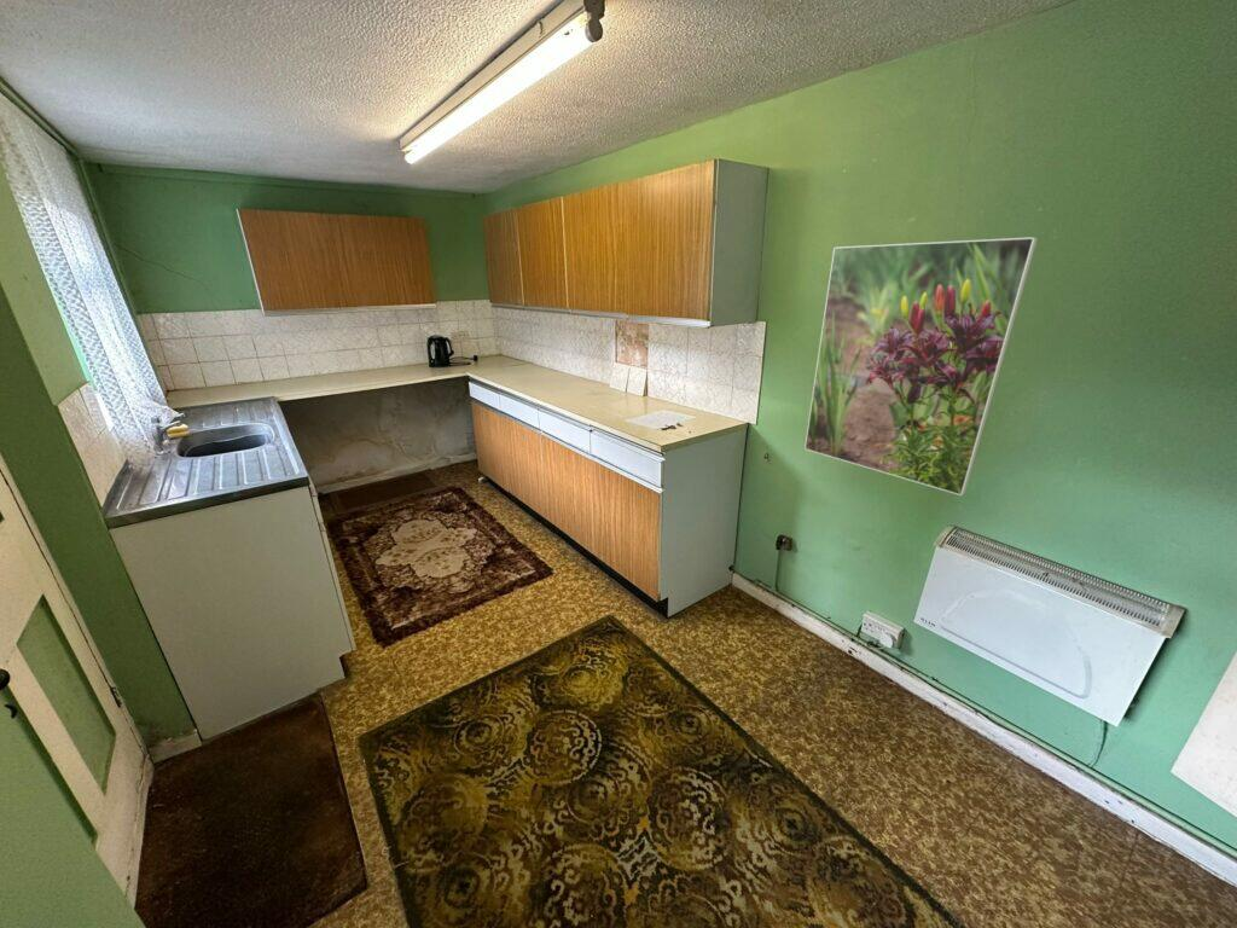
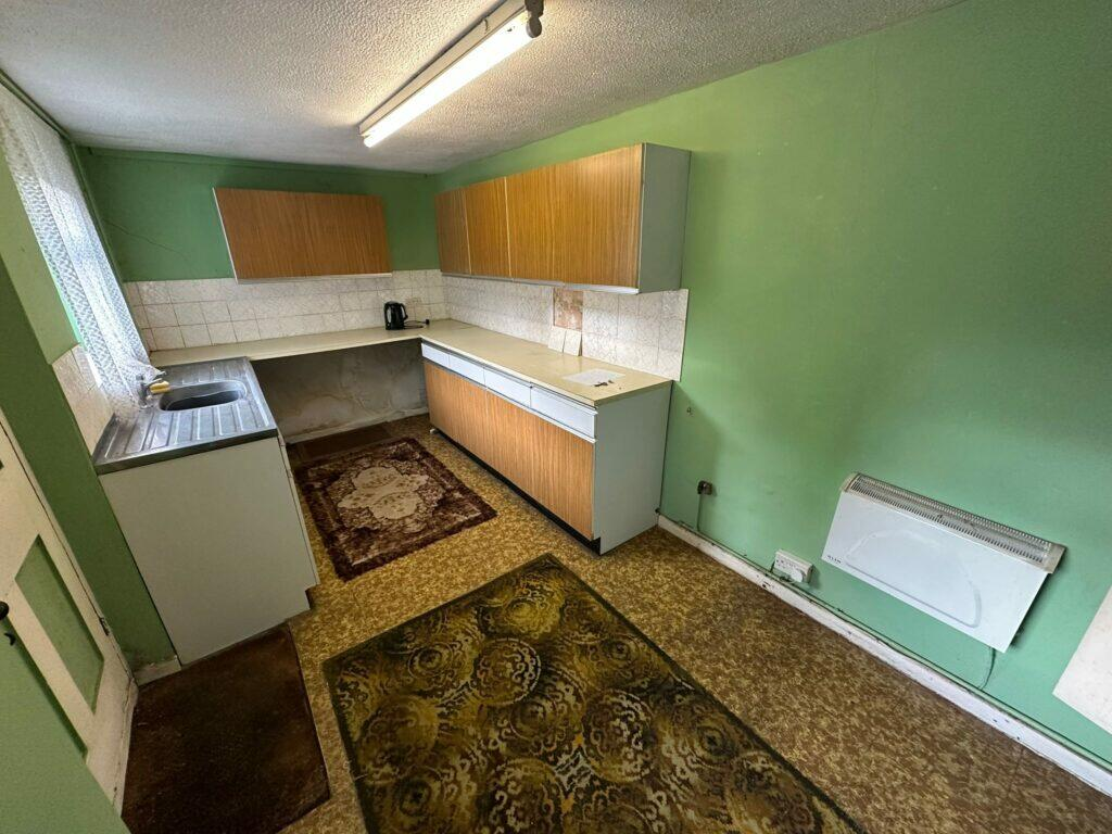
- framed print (896, 365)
